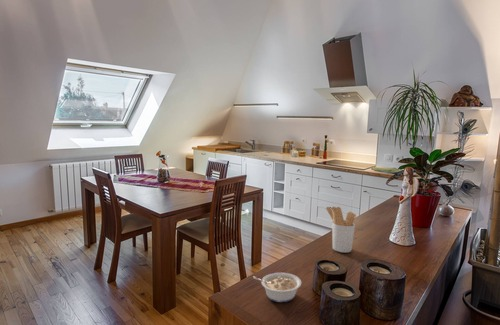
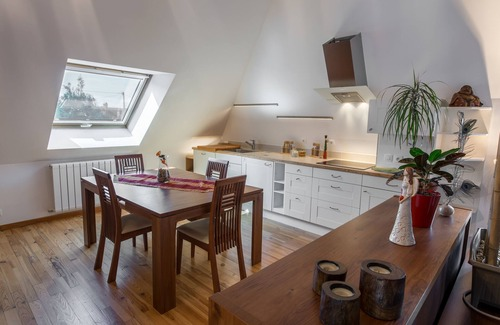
- legume (279, 287)
- utensil holder (339, 227)
